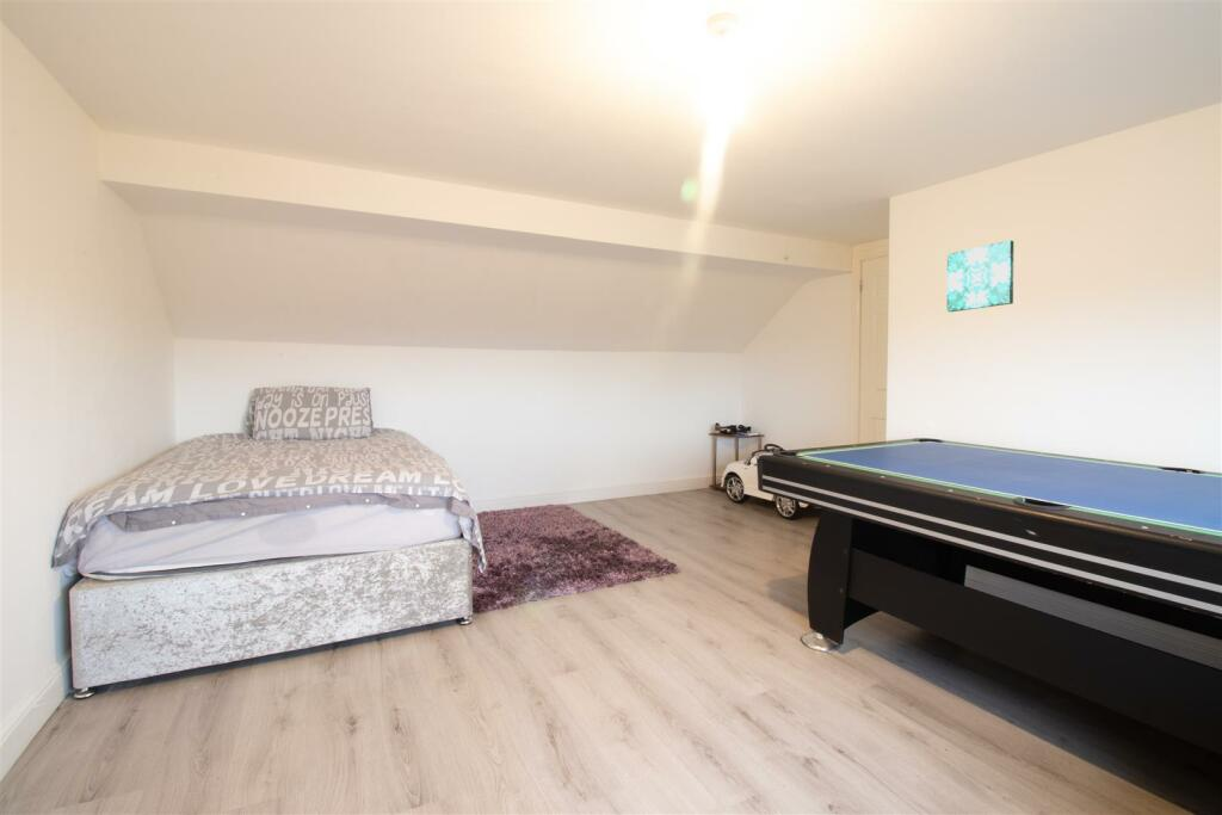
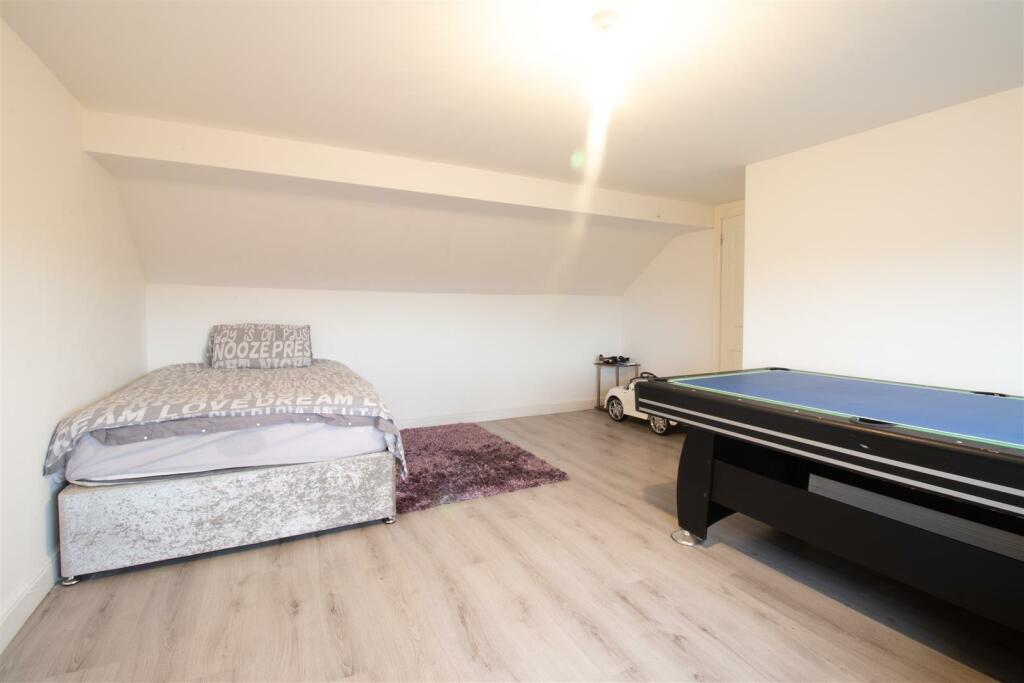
- wall art (979, 277)
